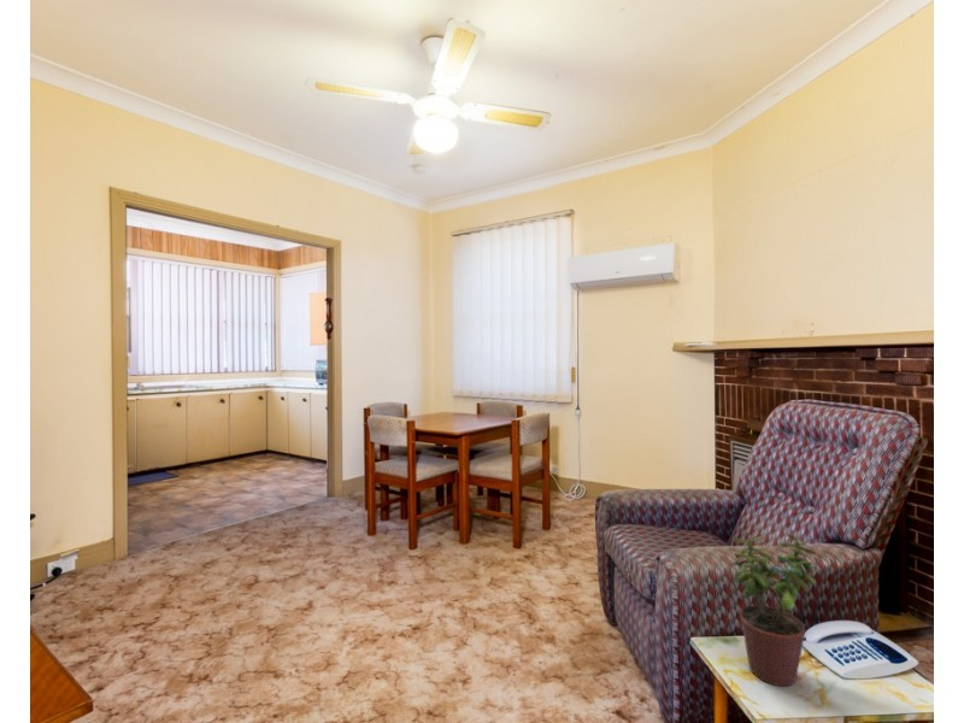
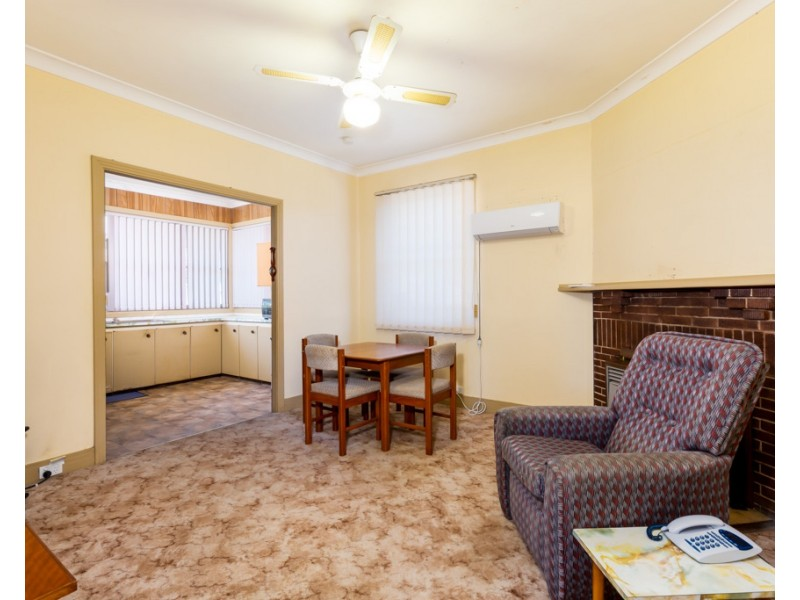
- potted plant (777, 609)
